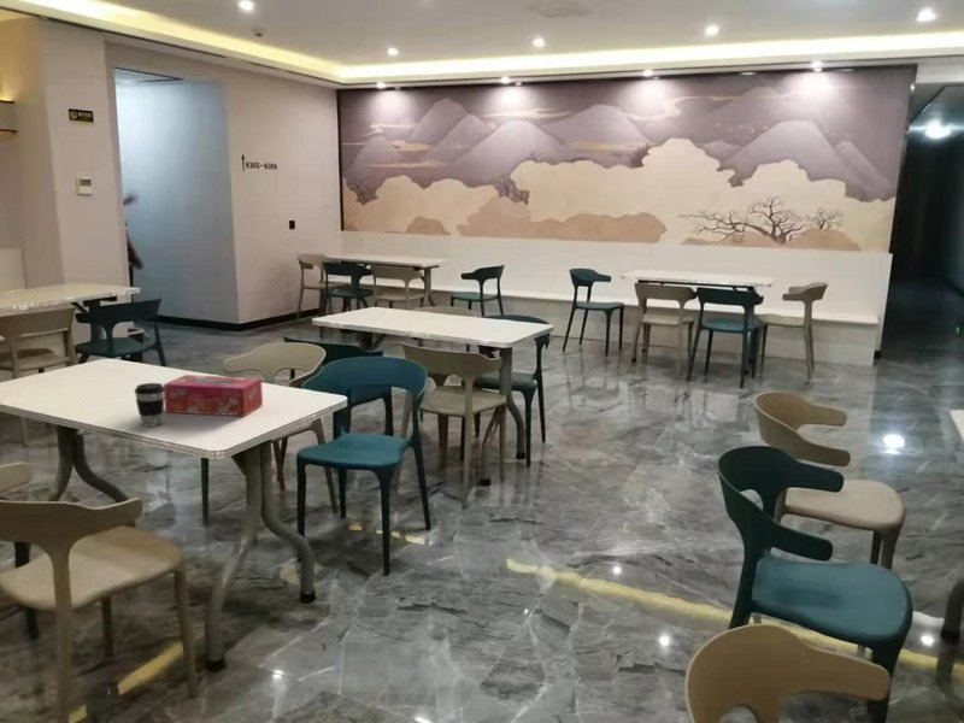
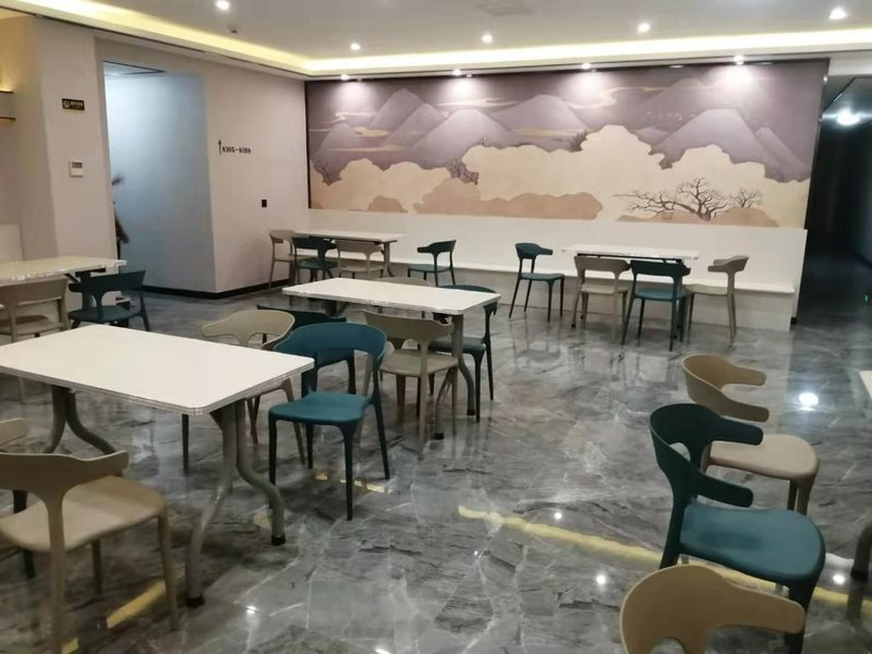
- tissue box (213, 394)
- coffee cup (151, 405)
